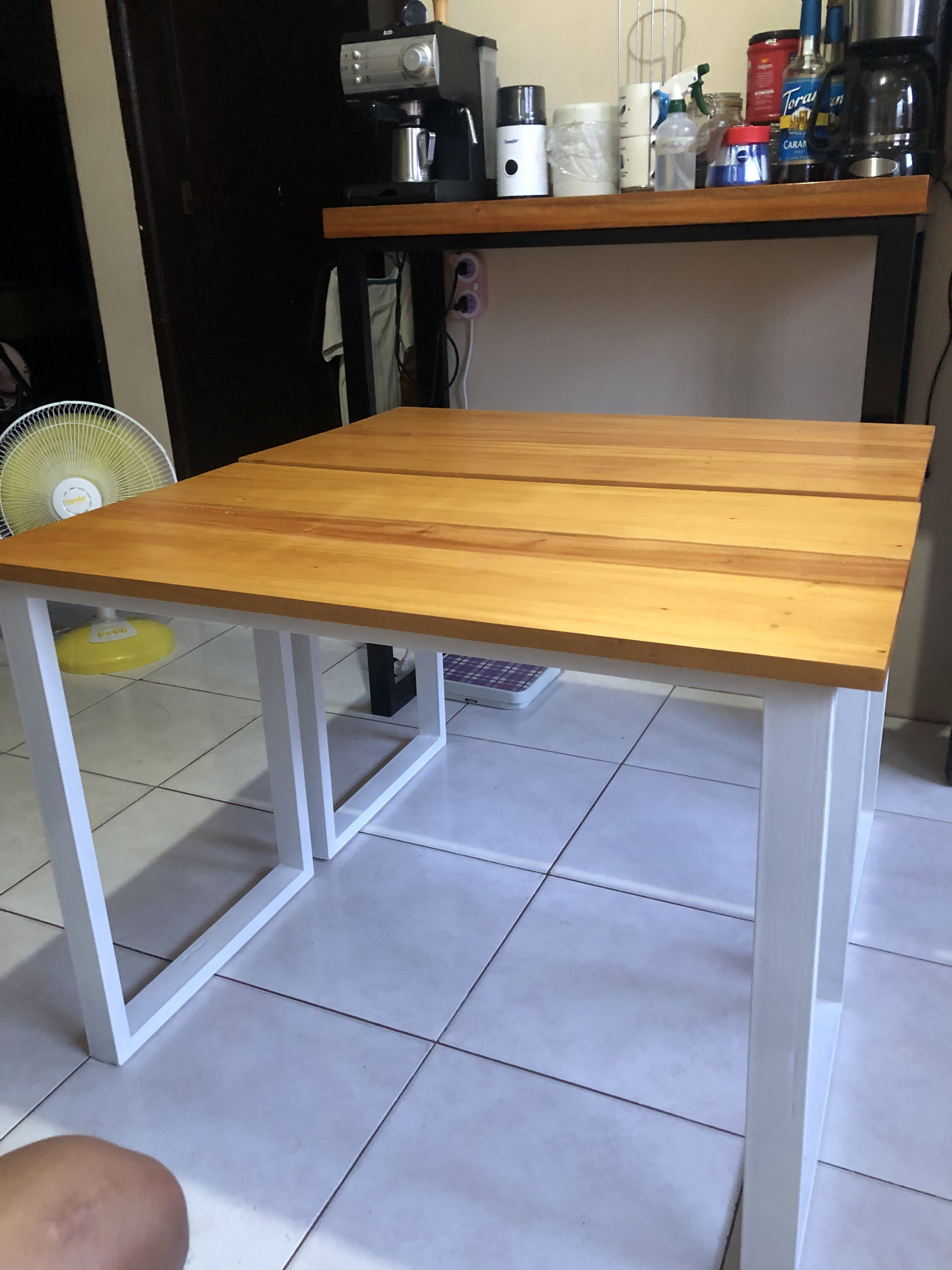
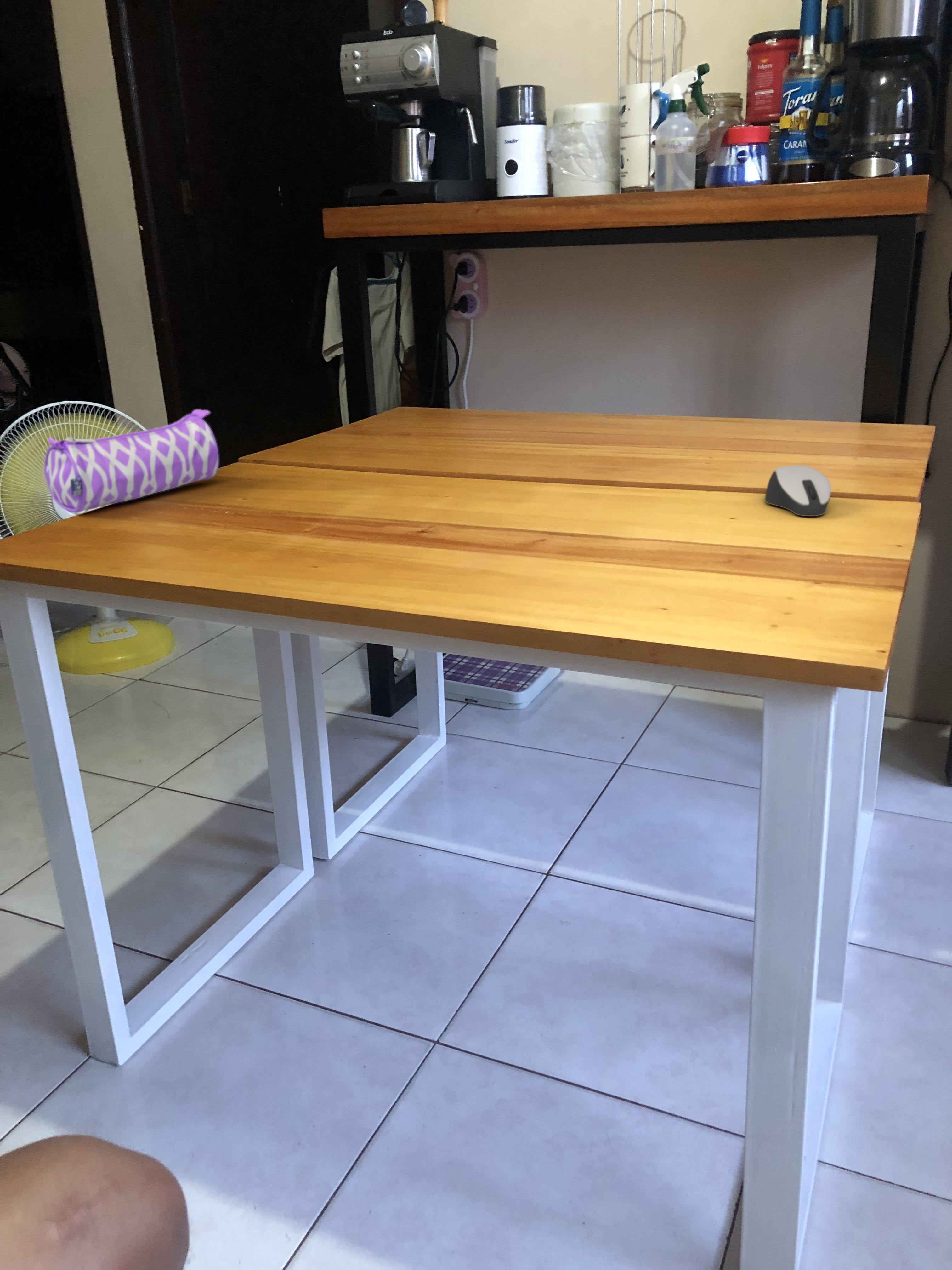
+ computer mouse (798, 487)
+ pencil case (133, 460)
